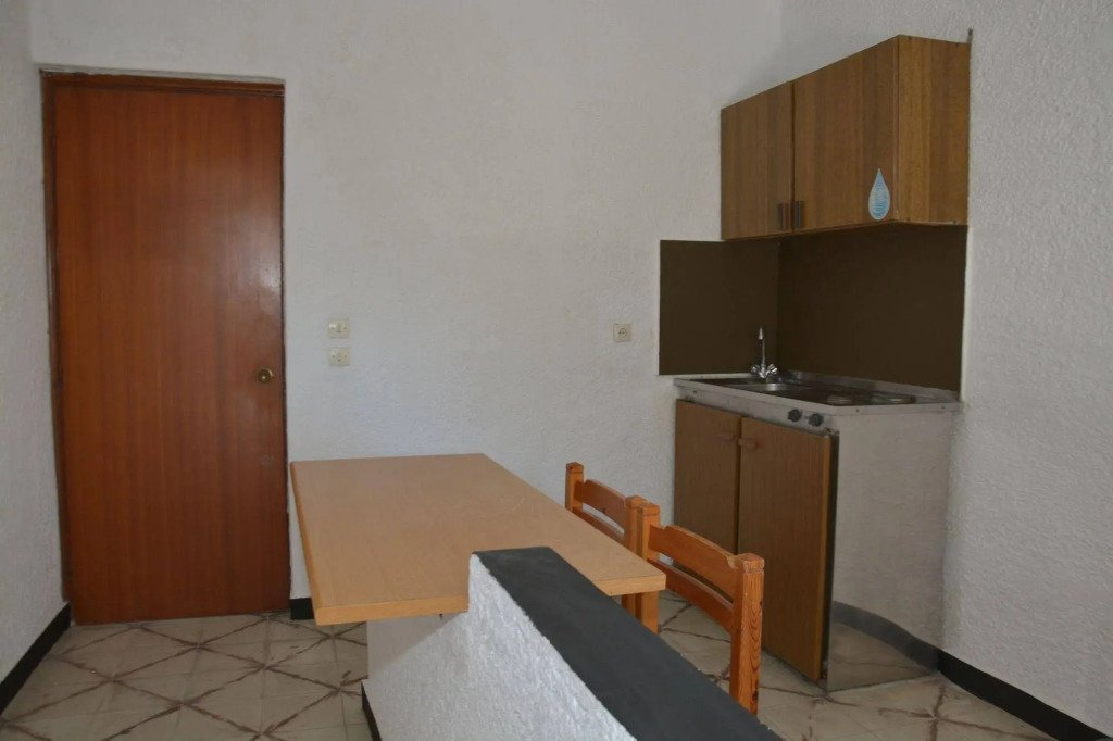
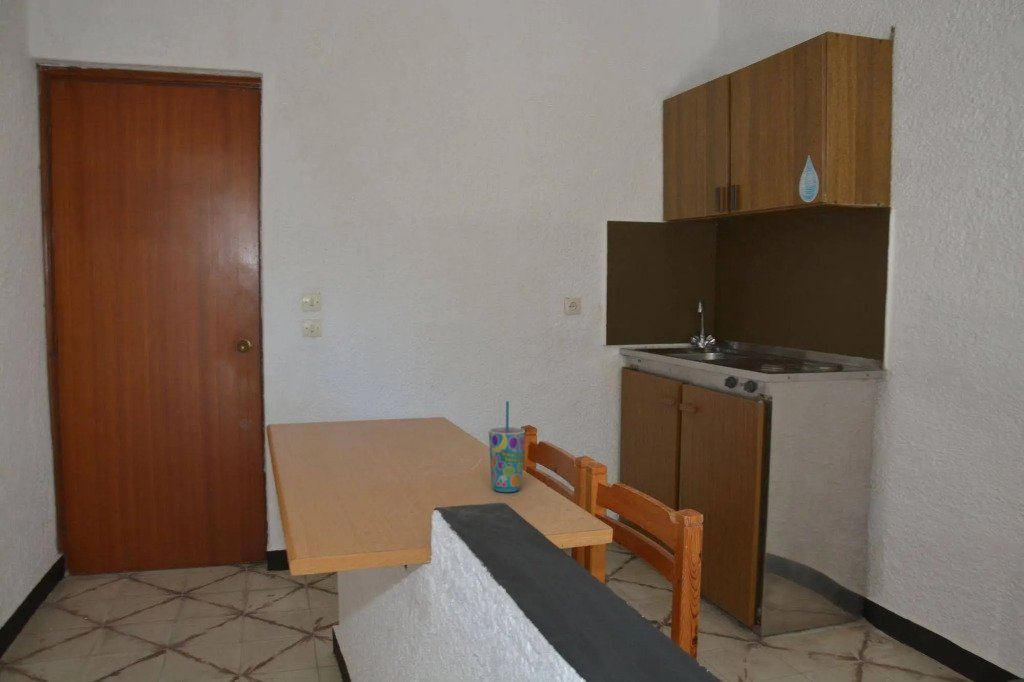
+ cup (506, 445)
